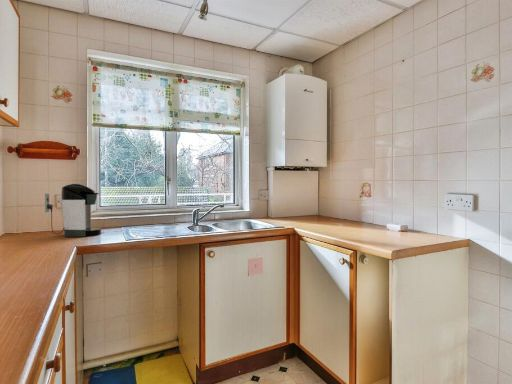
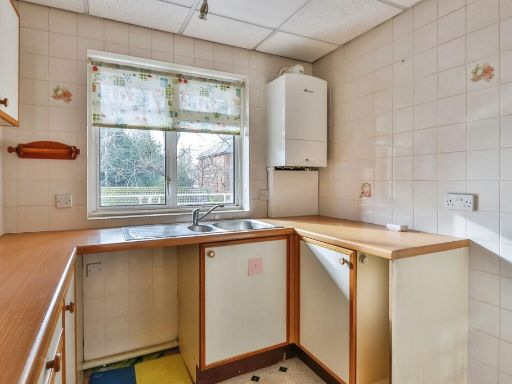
- coffee maker (77, 209)
